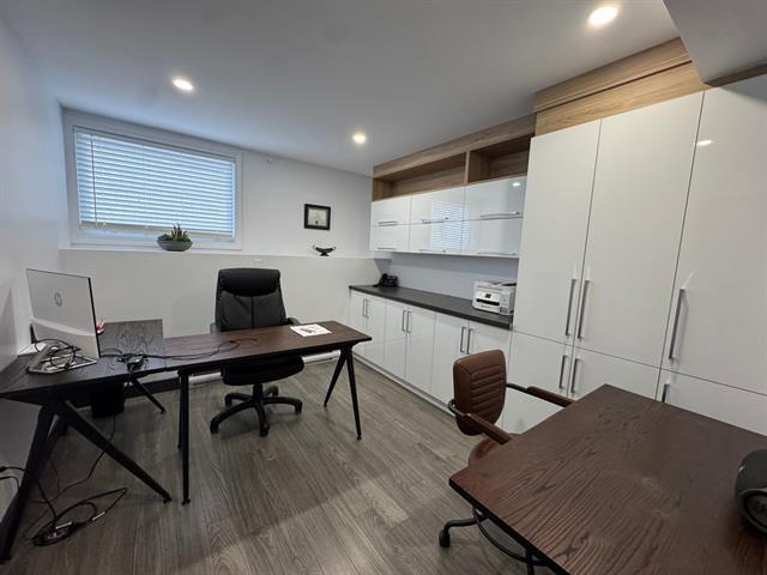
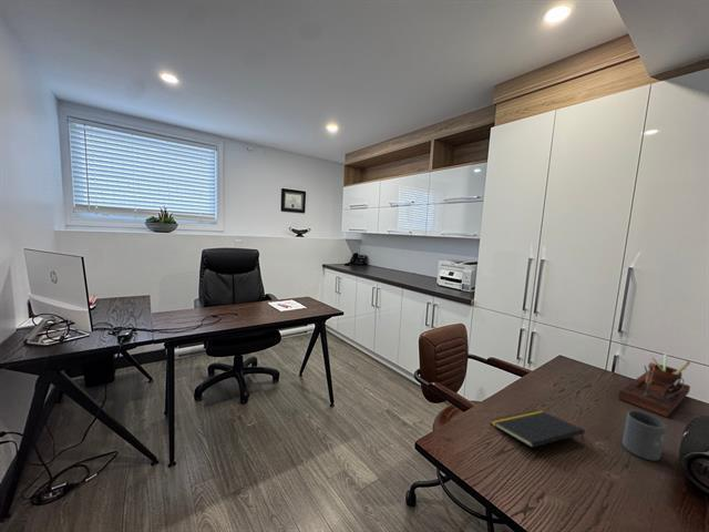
+ desk organizer (659, 376)
+ notepad (535, 426)
+ mug (645, 433)
